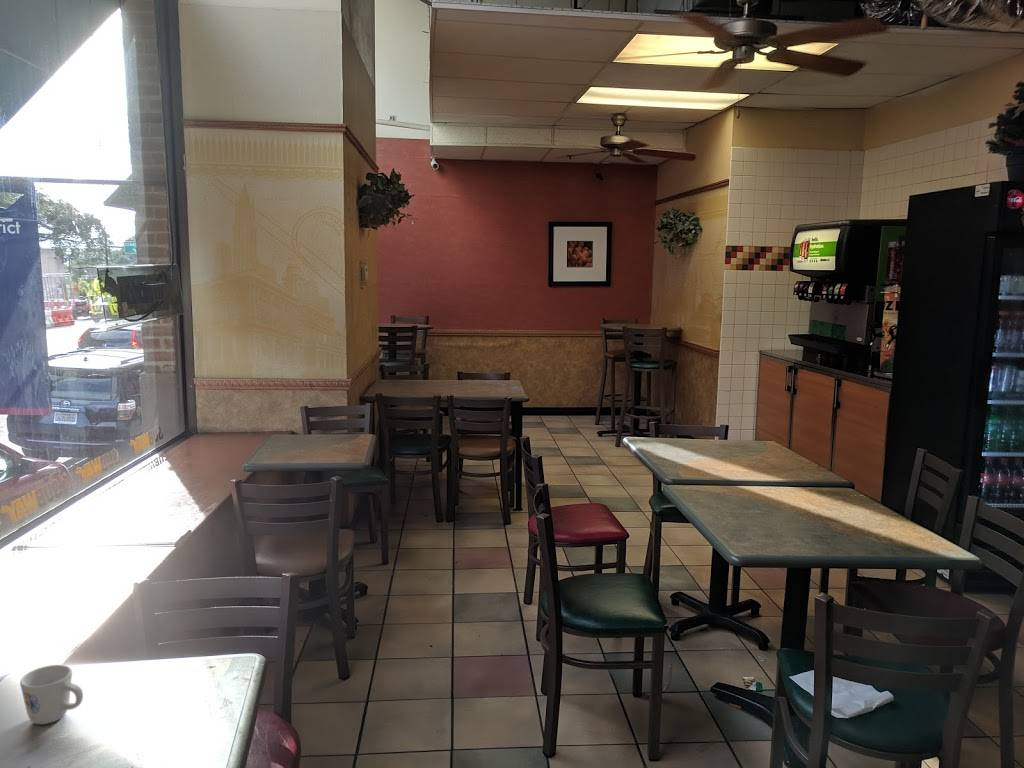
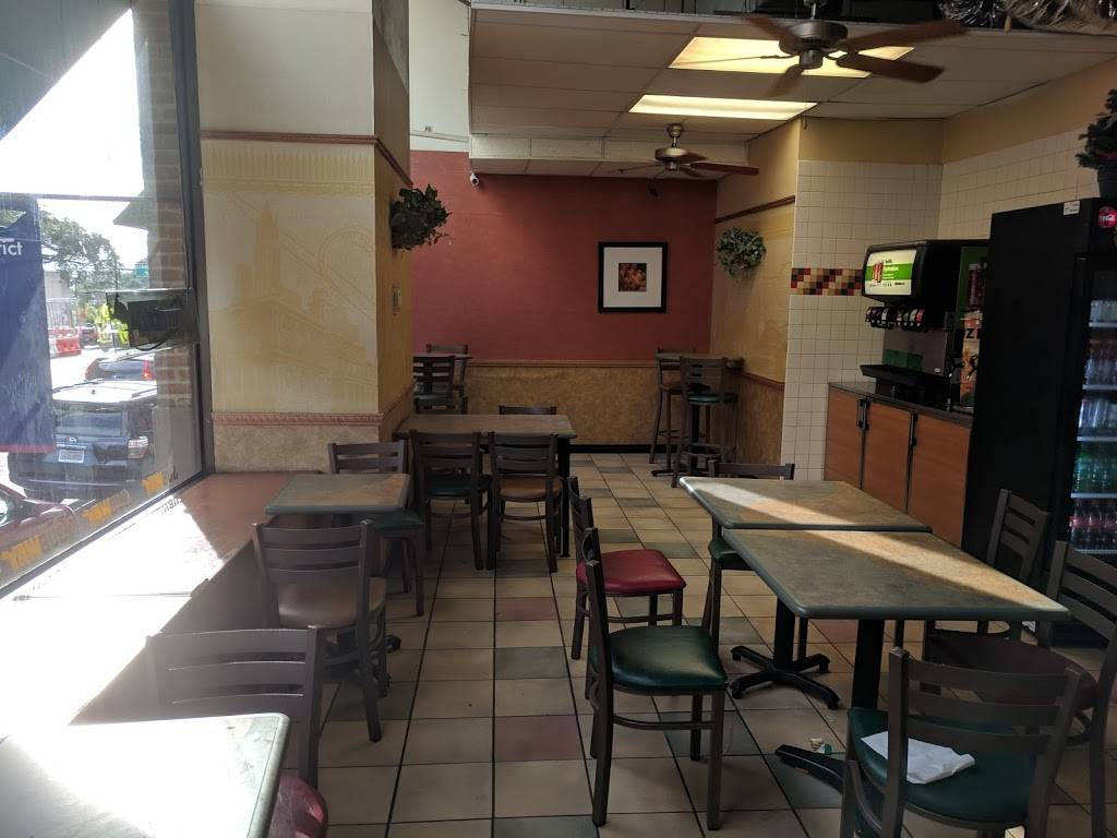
- mug (55, 697)
